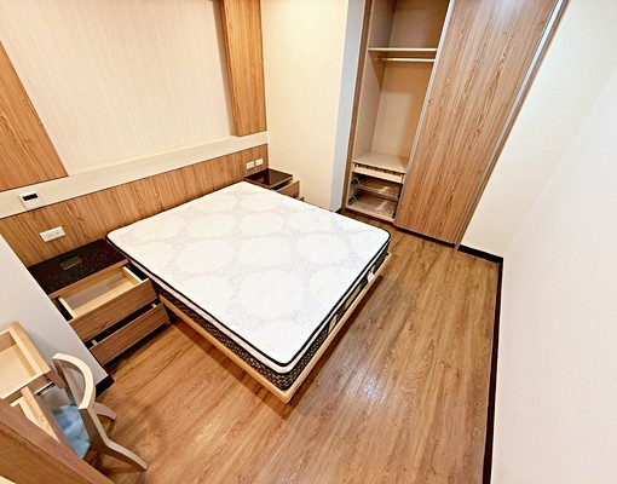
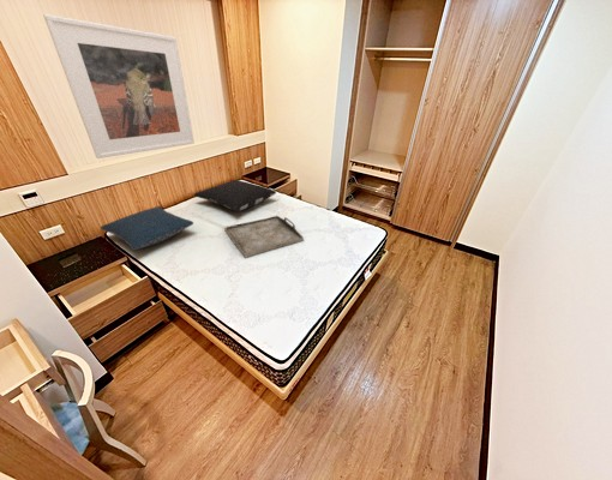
+ pillow (149, 226)
+ serving tray (263, 230)
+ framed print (137, 95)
+ pillow (235, 193)
